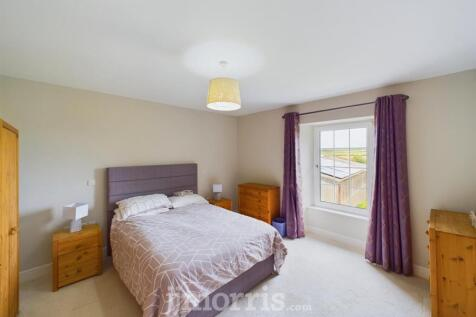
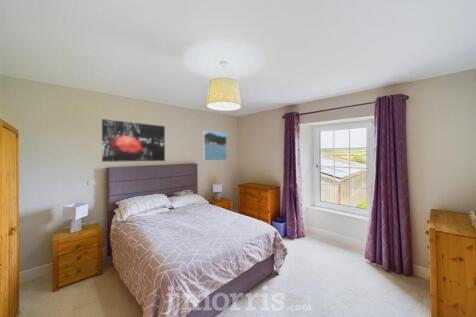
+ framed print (215, 146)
+ wall art (136, 142)
